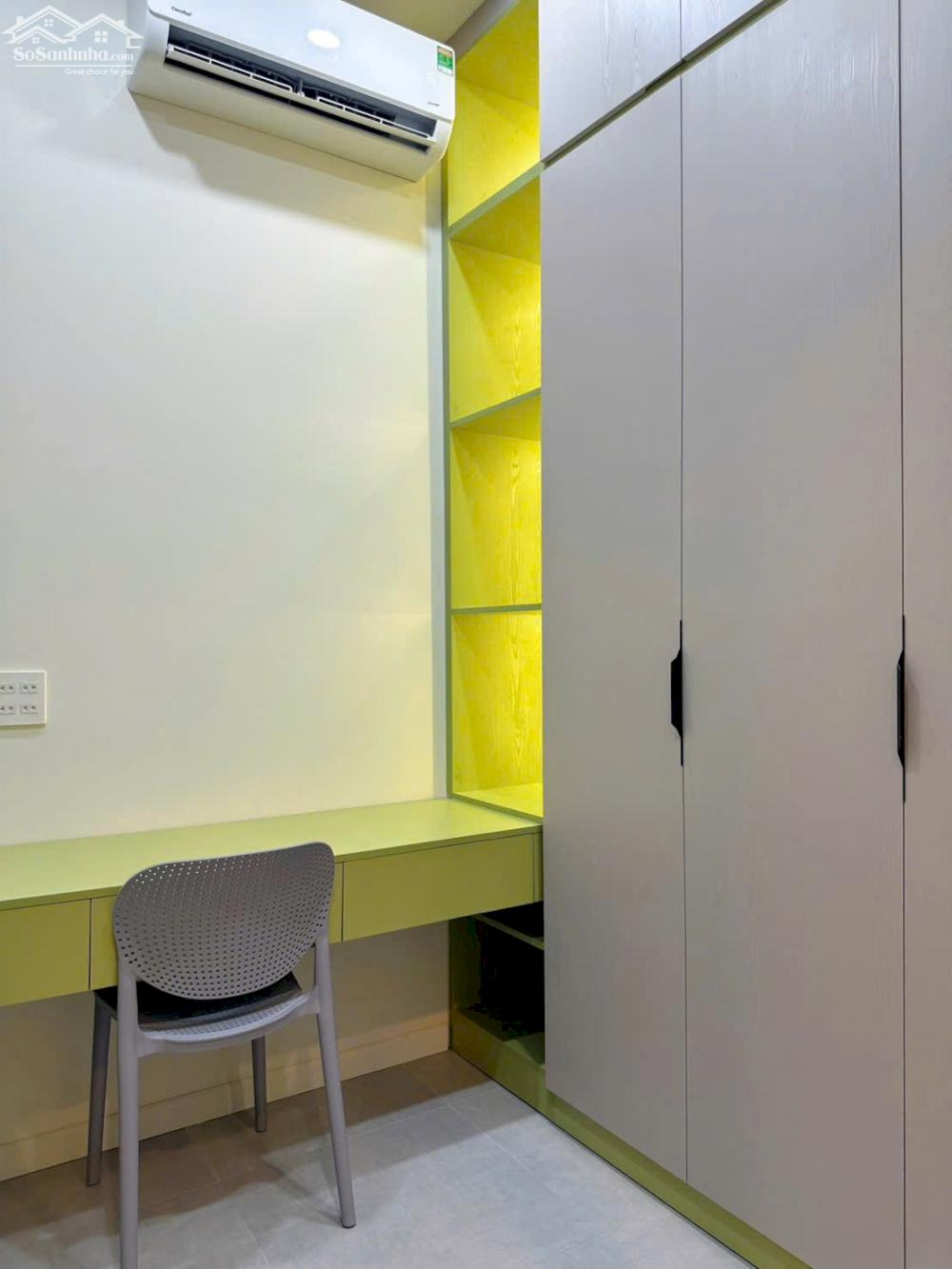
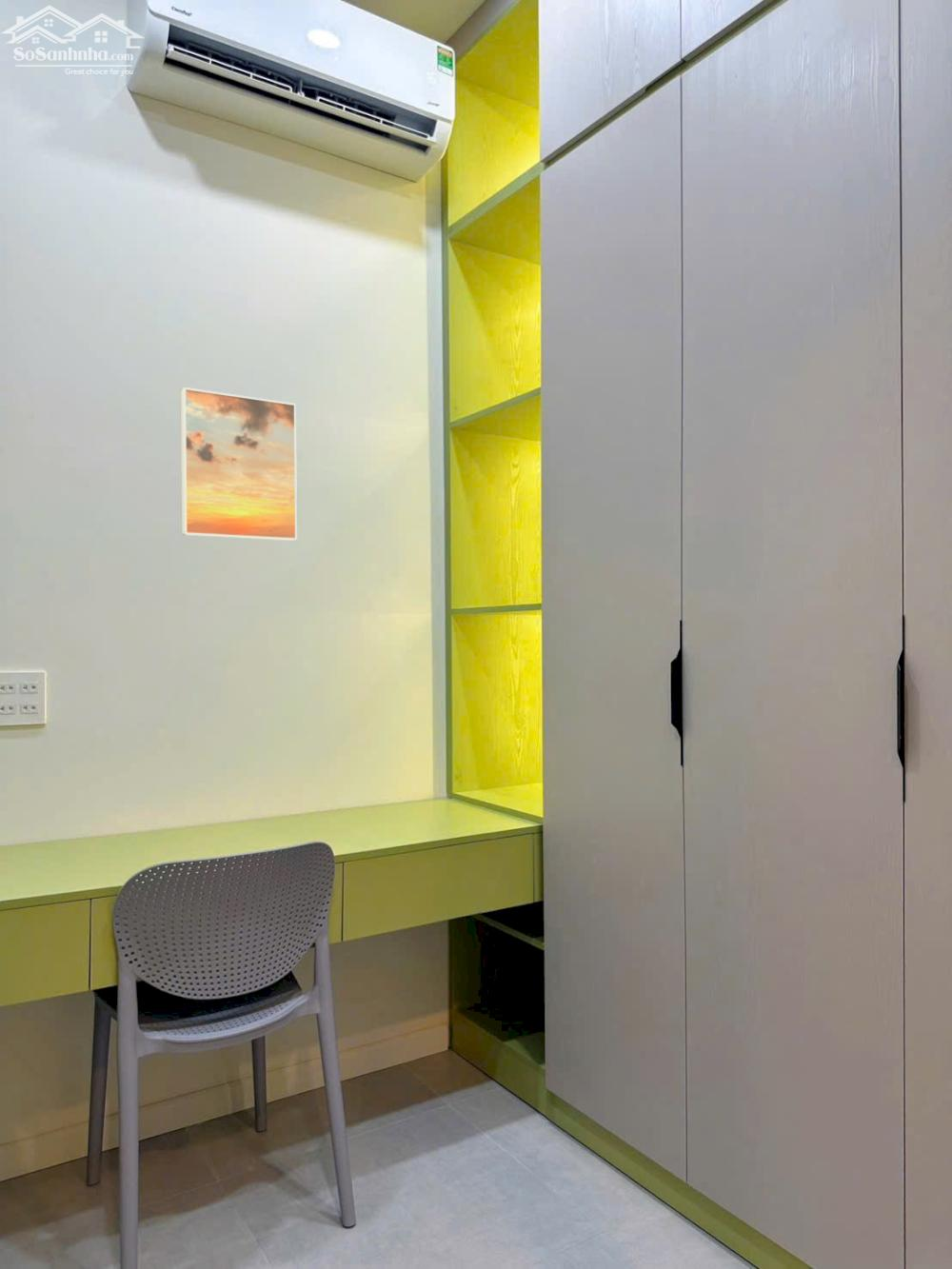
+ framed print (240, 467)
